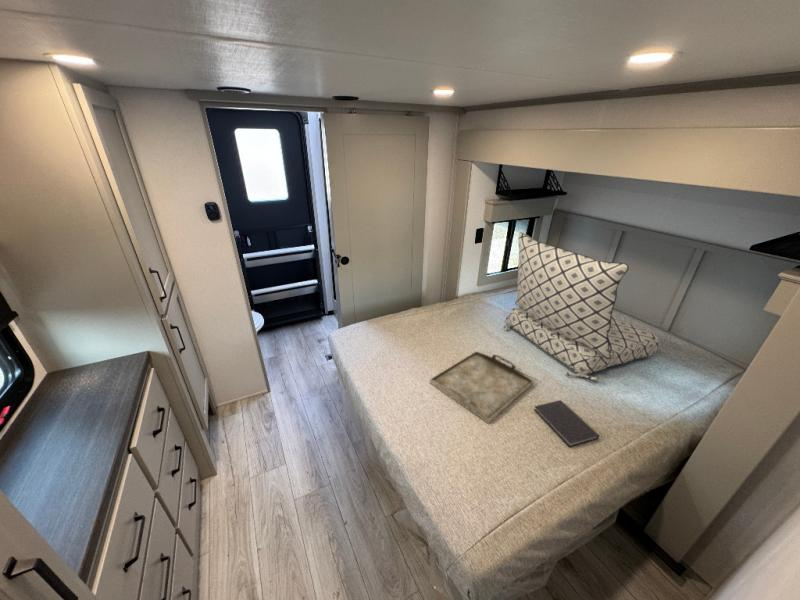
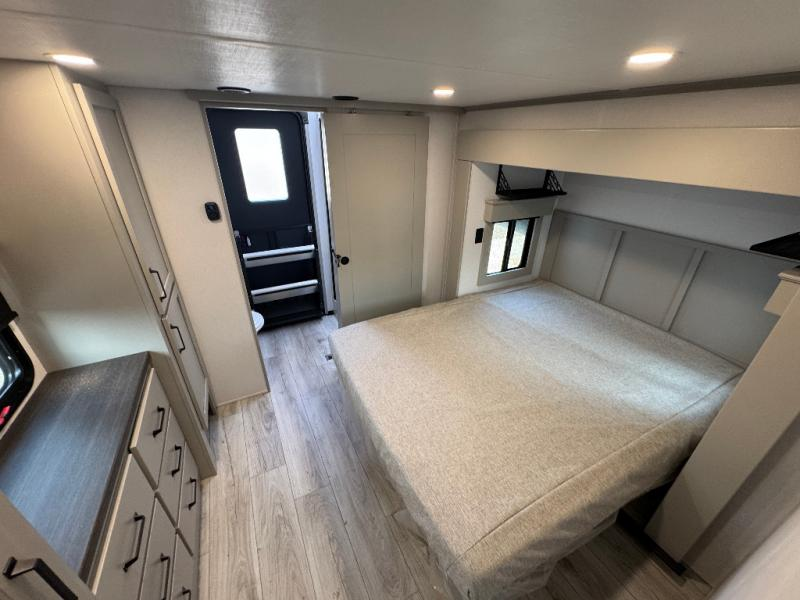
- diary (564, 421)
- serving tray (482, 378)
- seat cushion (583, 295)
